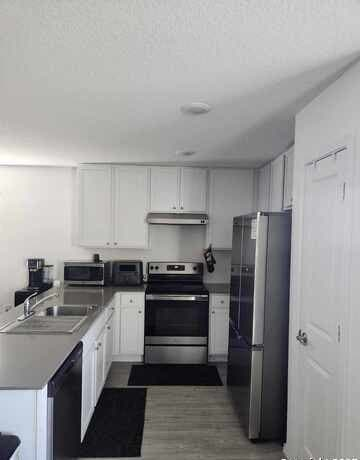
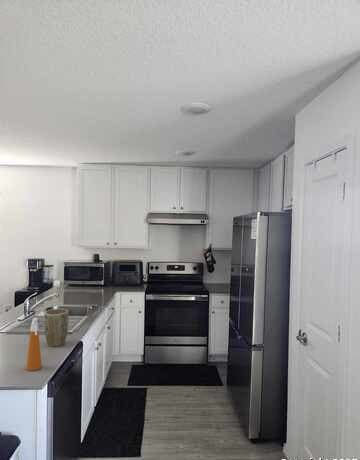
+ plant pot (56, 327)
+ spray bottle (34, 342)
